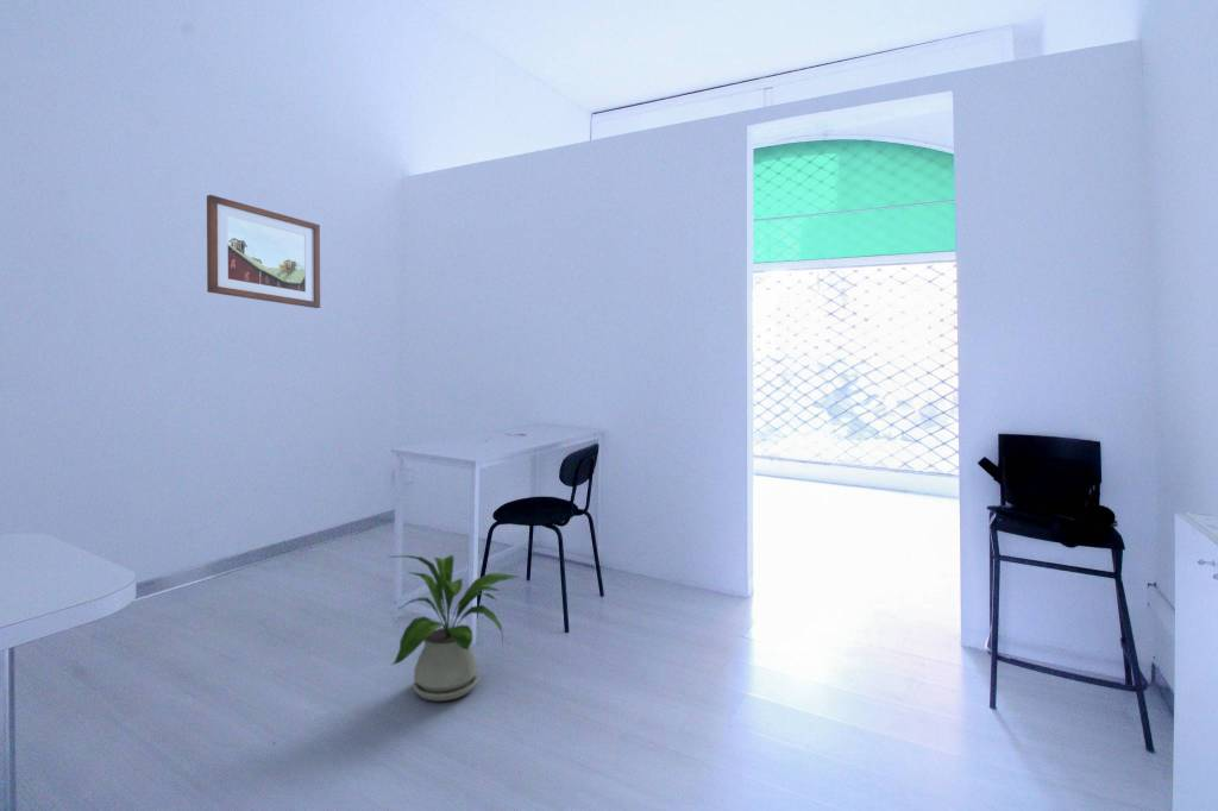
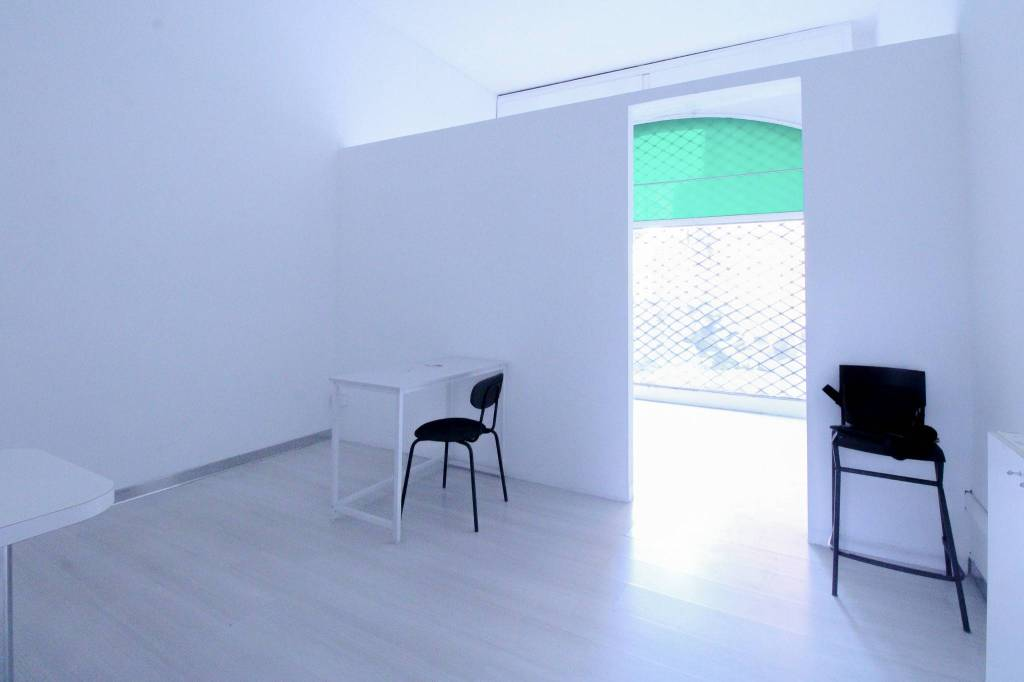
- house plant (462, 617)
- wall art (268, 256)
